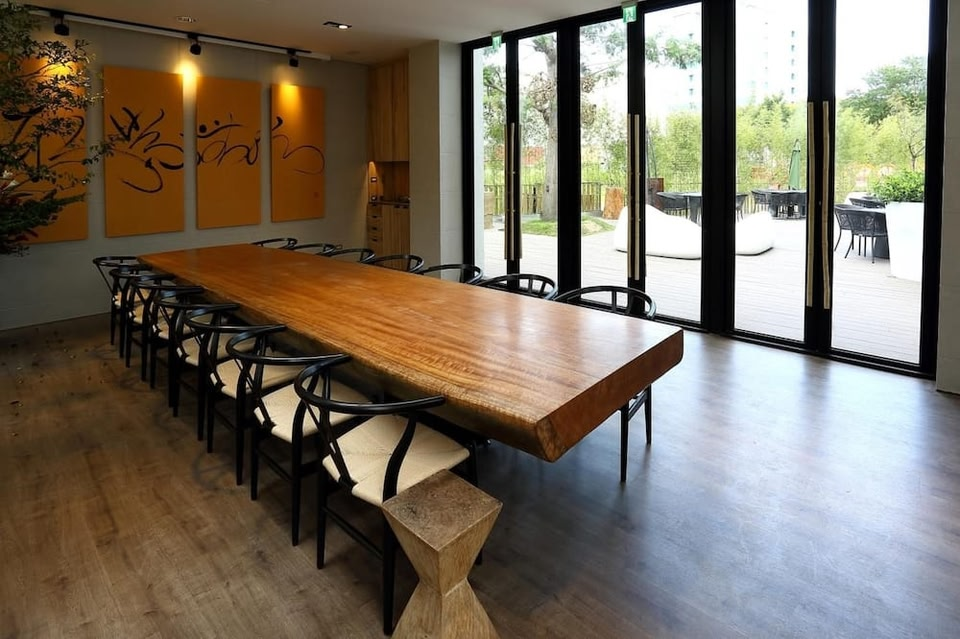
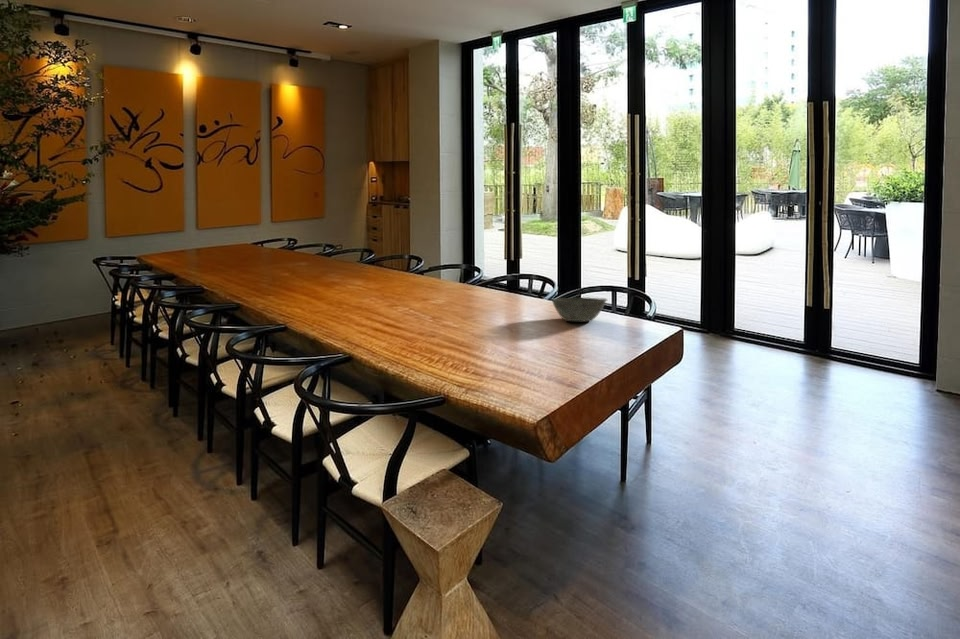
+ bowl (578, 309)
